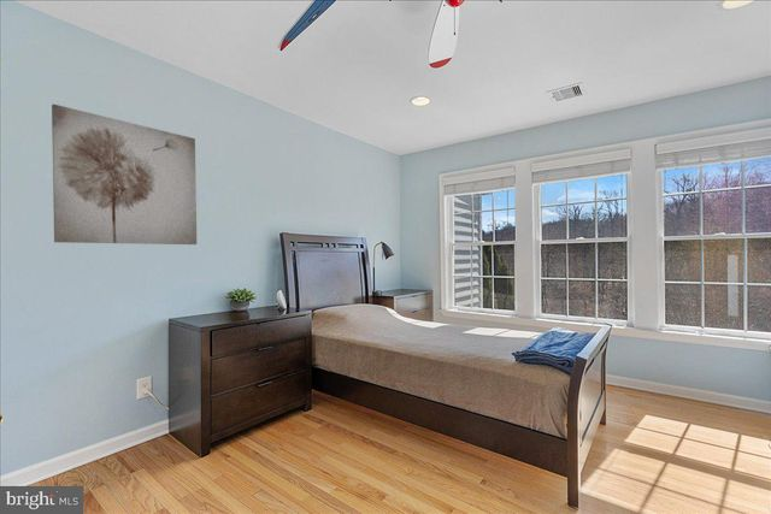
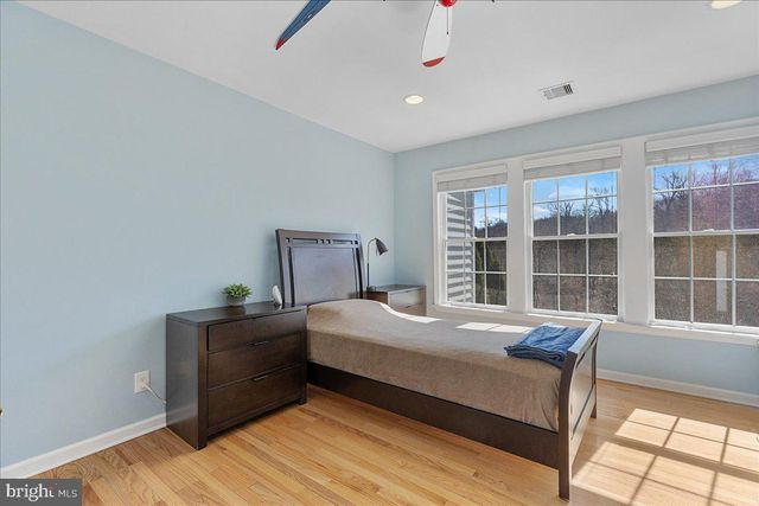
- wall art (134, 183)
